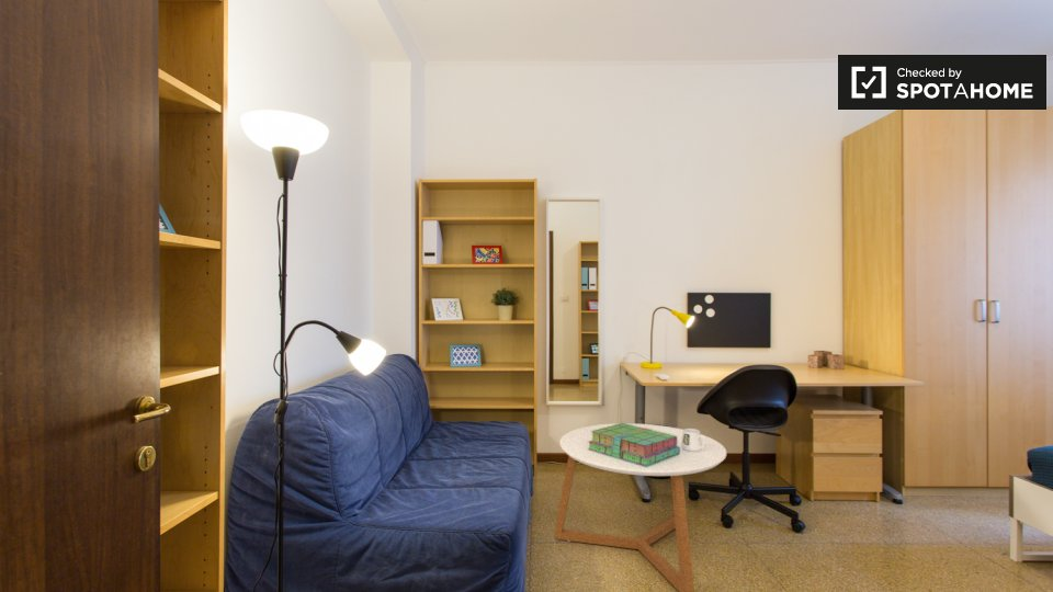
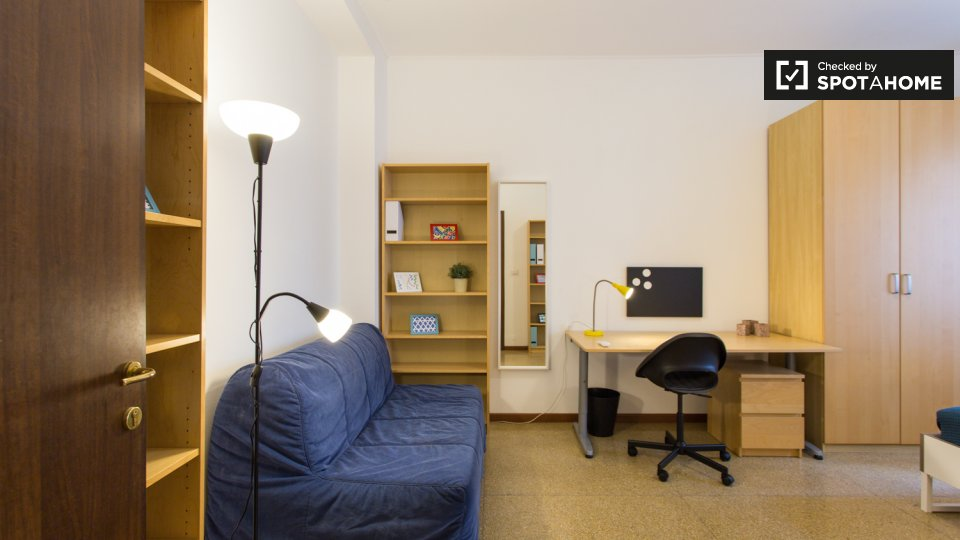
- stack of books (633, 442)
- mug (693, 440)
- coffee table (642, 475)
